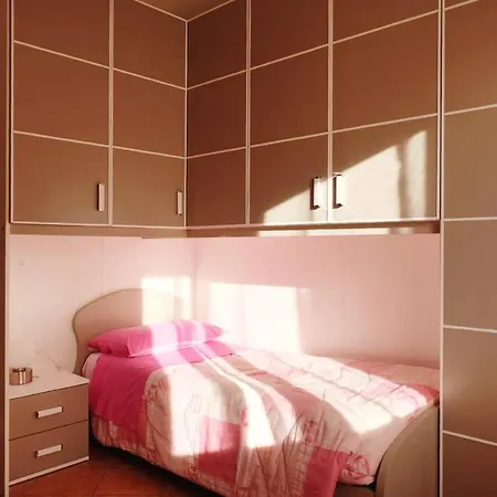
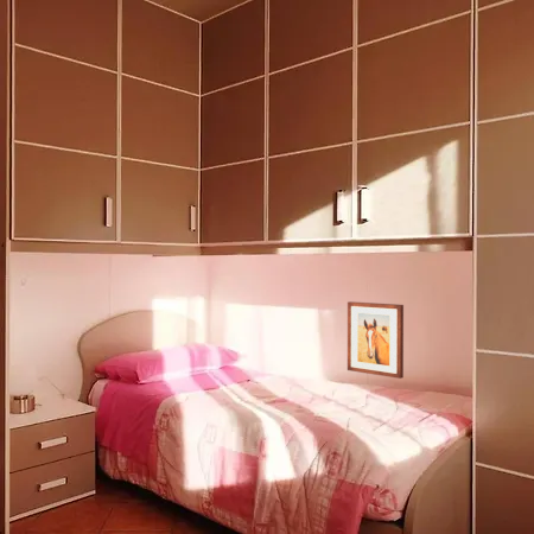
+ wall art (374, 338)
